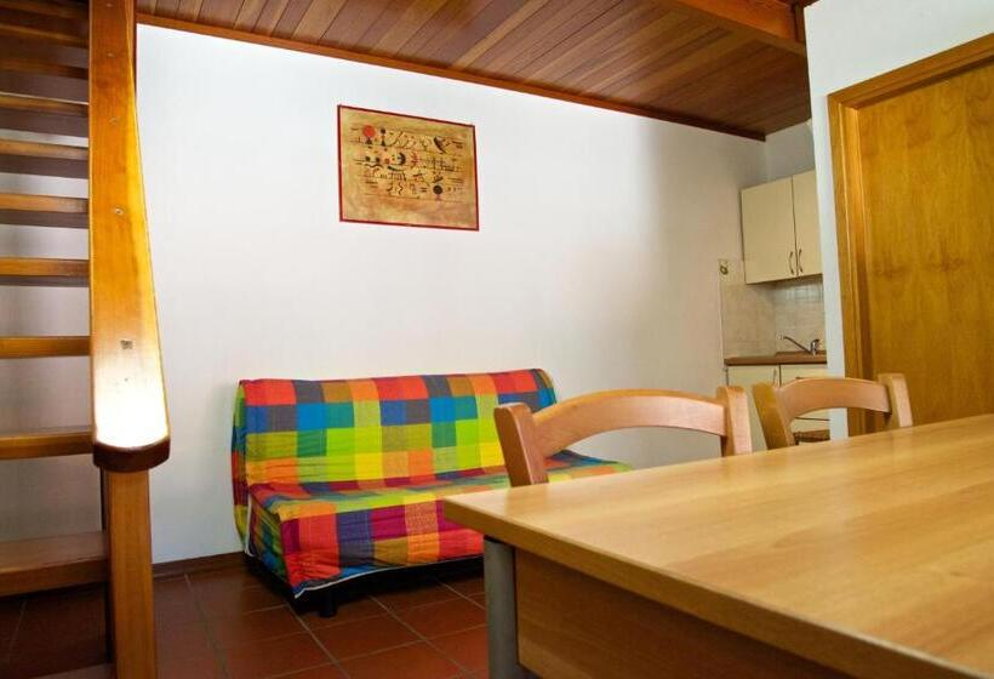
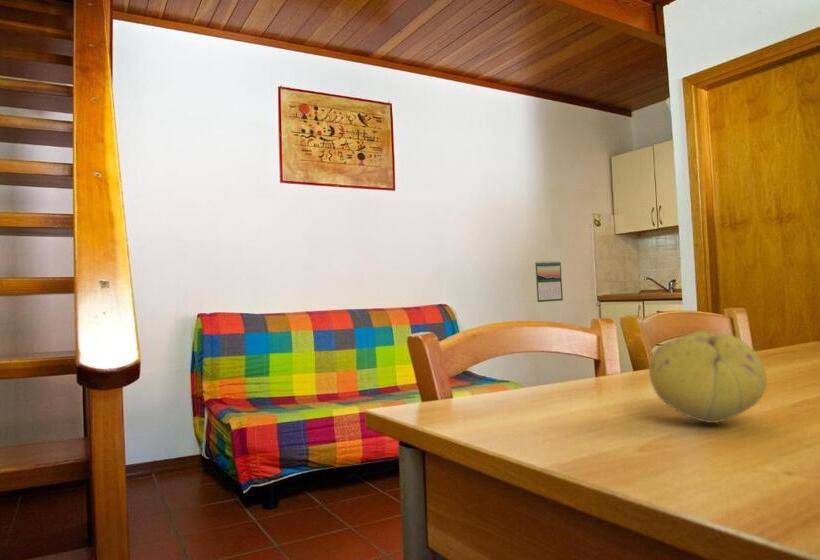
+ fruit (705, 377)
+ calendar (549, 281)
